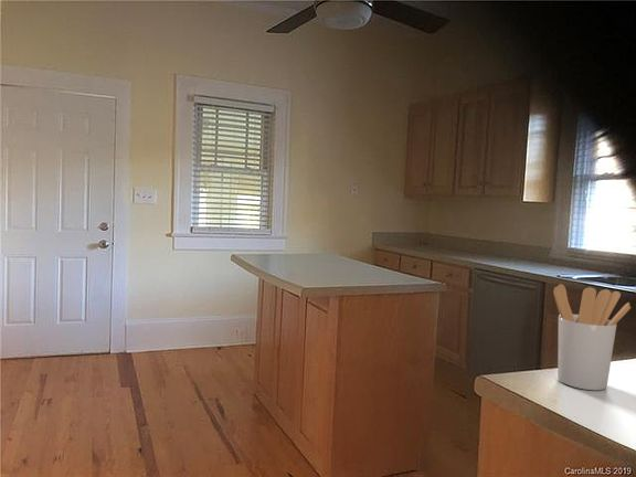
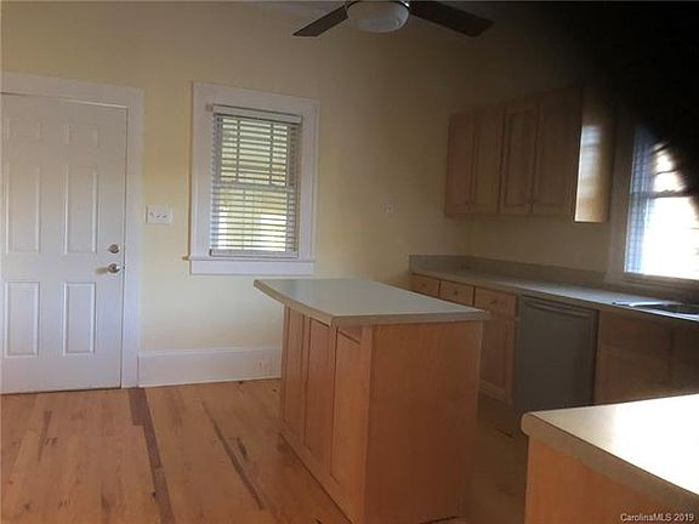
- utensil holder (589, 333)
